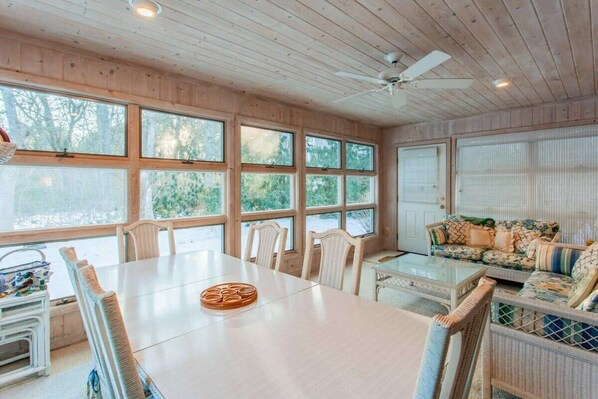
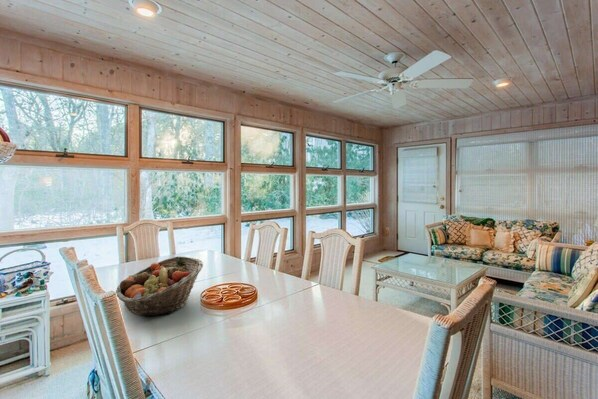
+ fruit basket (161, 283)
